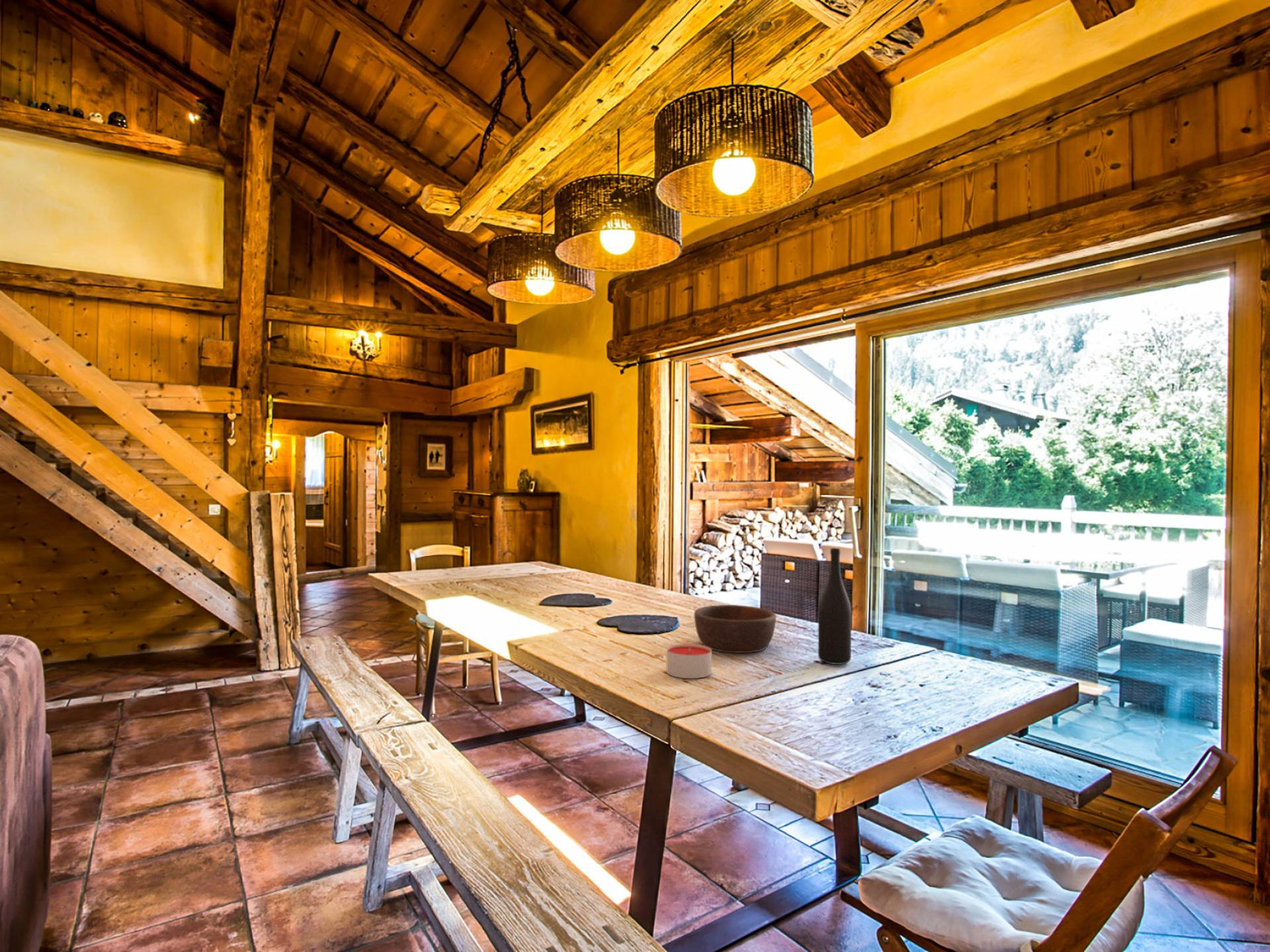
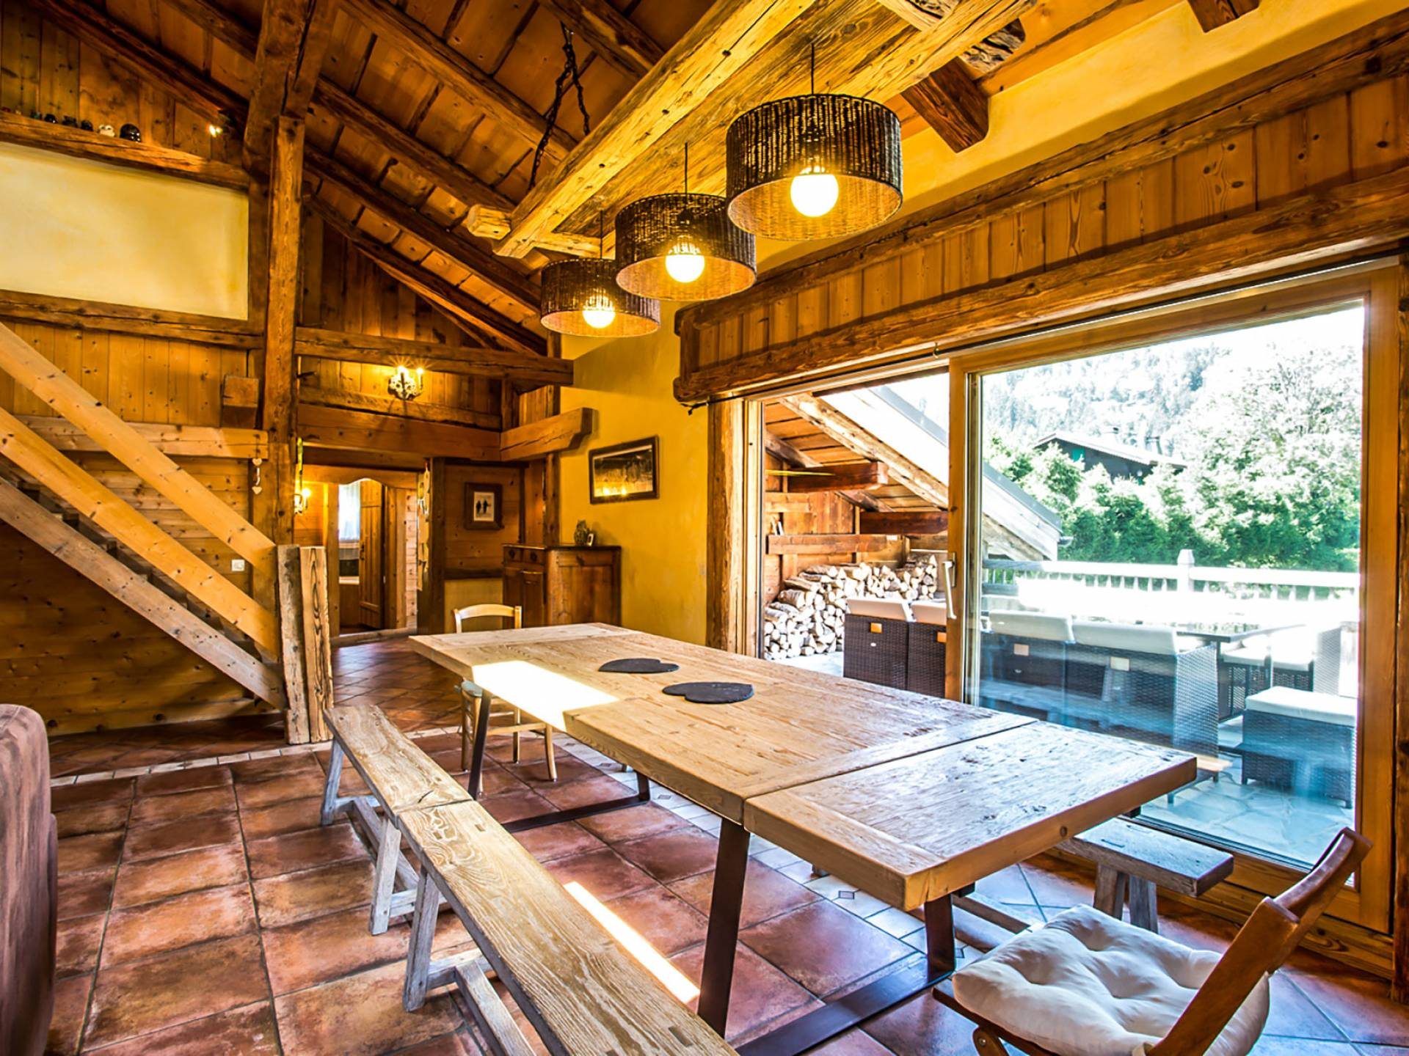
- wine bottle (835, 605)
- candle (689, 660)
- wooden bowl (734, 629)
